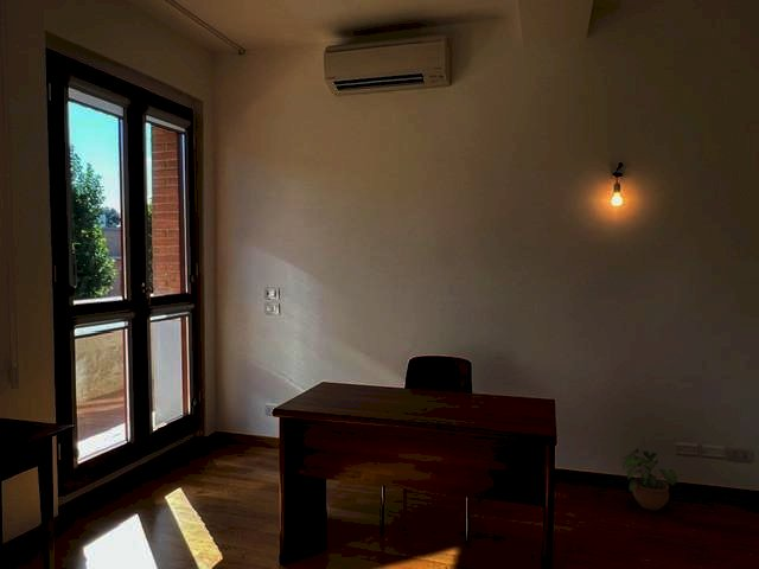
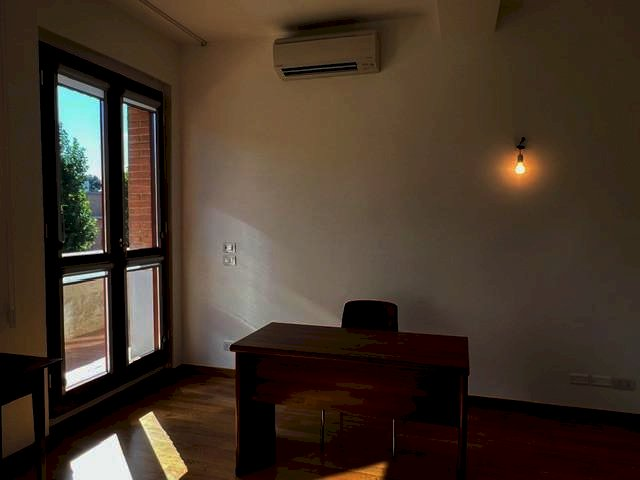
- potted plant (646, 474)
